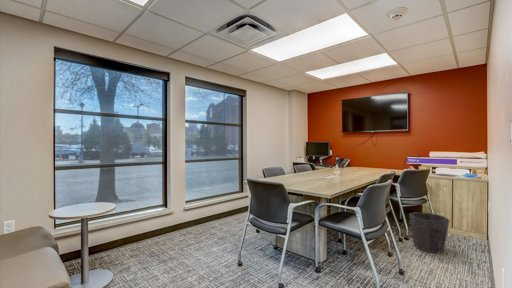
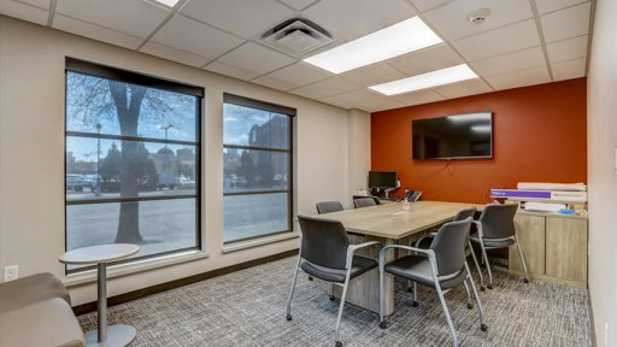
- waste bin (428, 232)
